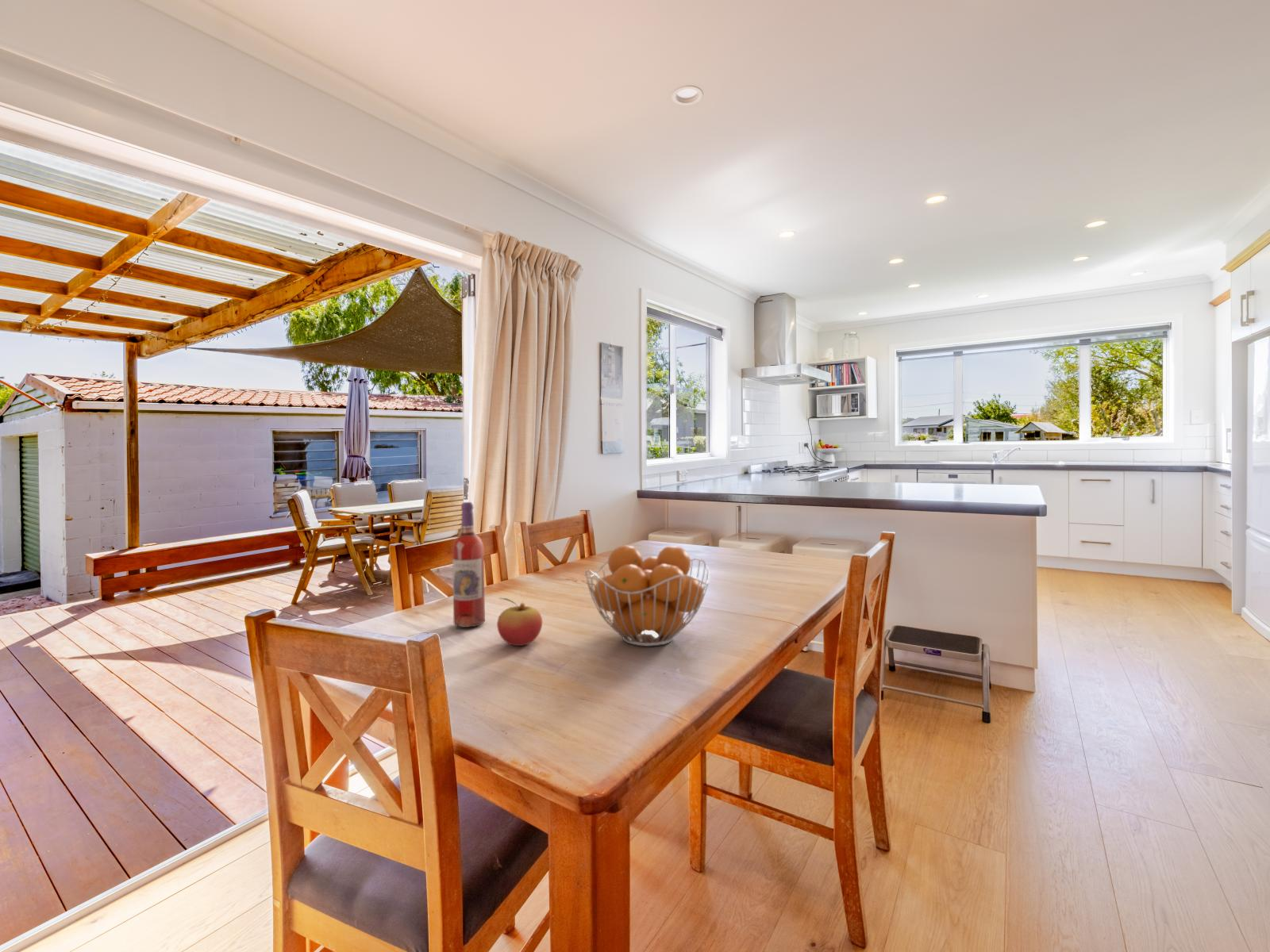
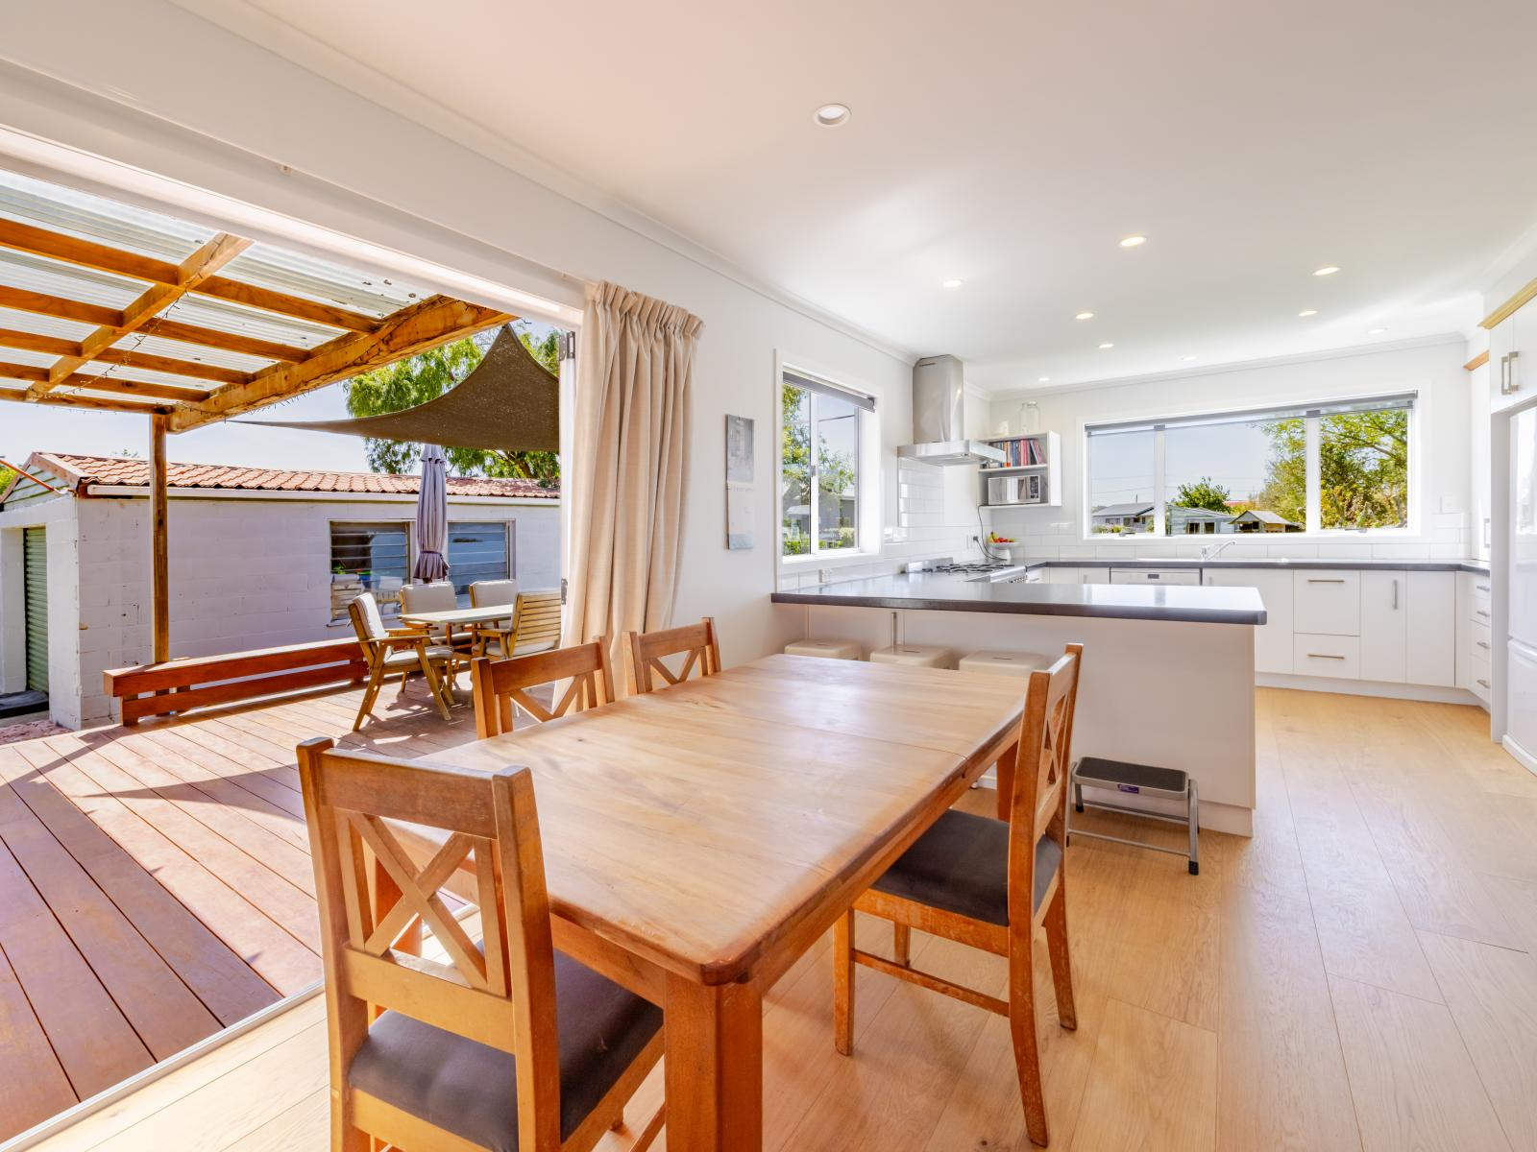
- wine bottle (468, 563)
- fruit basket (647, 592)
- fruit (520, 620)
